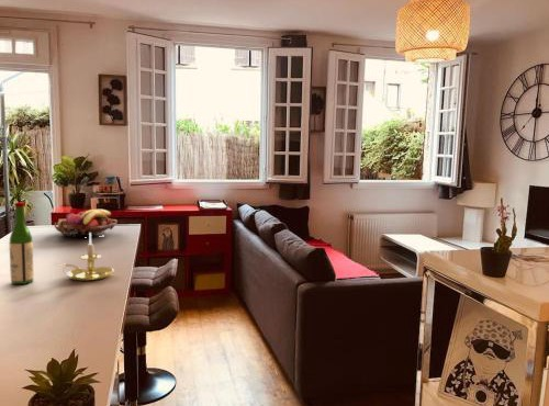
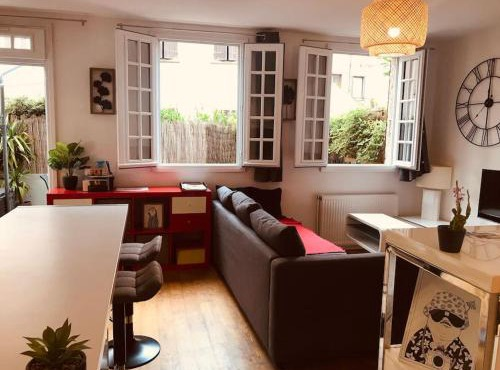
- fruit basket (87, 222)
- candle holder (87, 255)
- wine bottle (21, 243)
